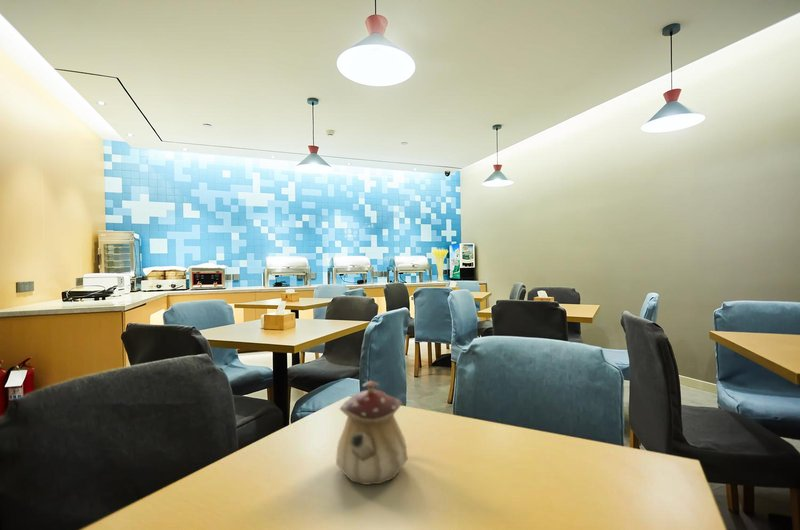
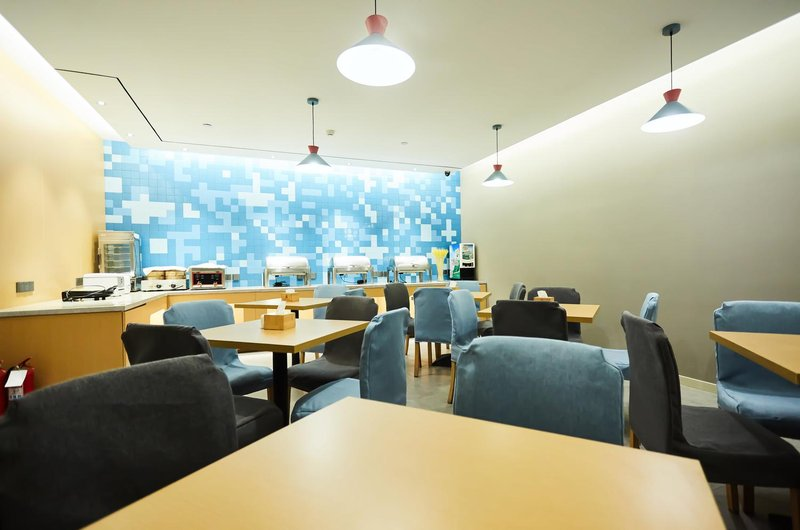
- teapot (372, 422)
